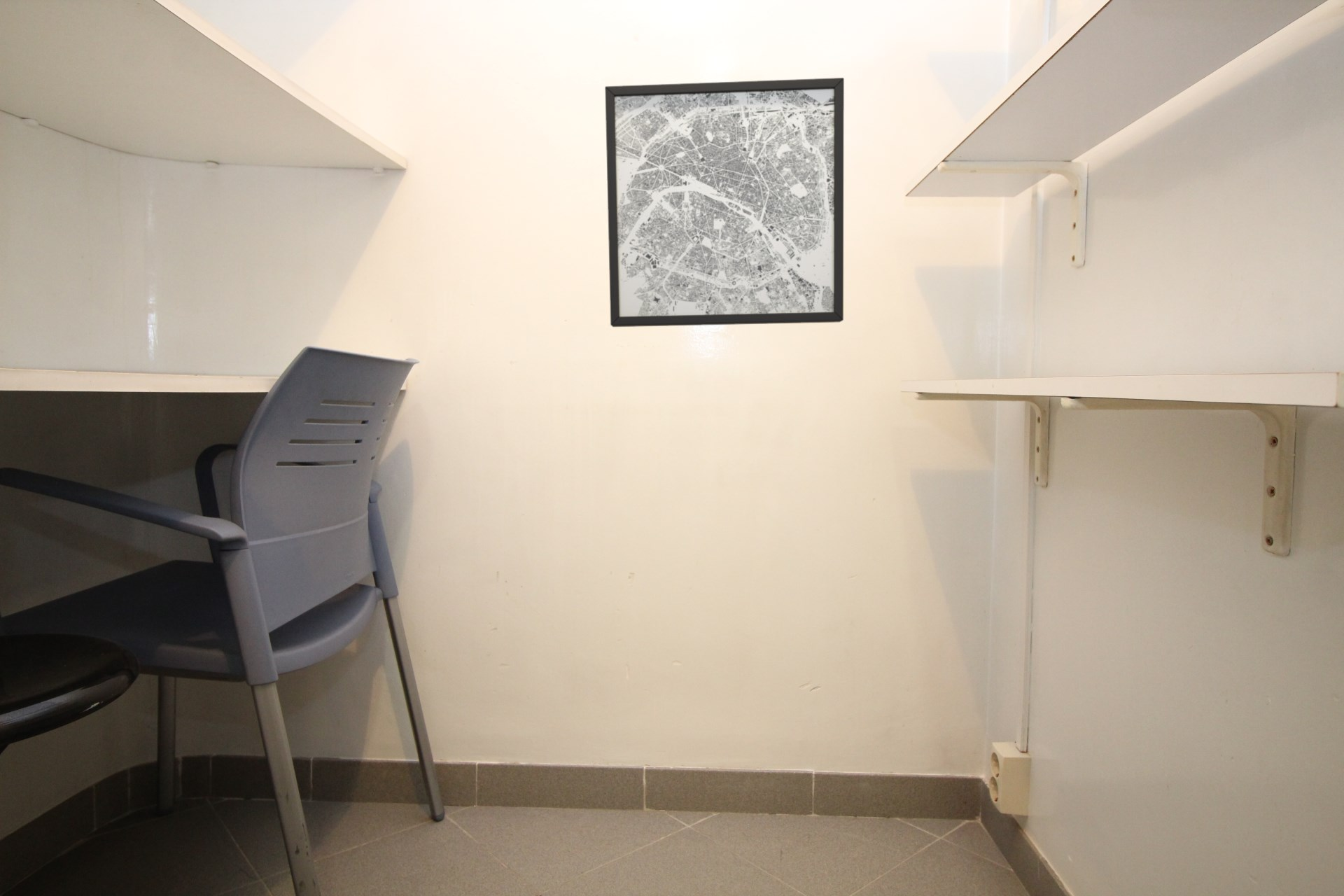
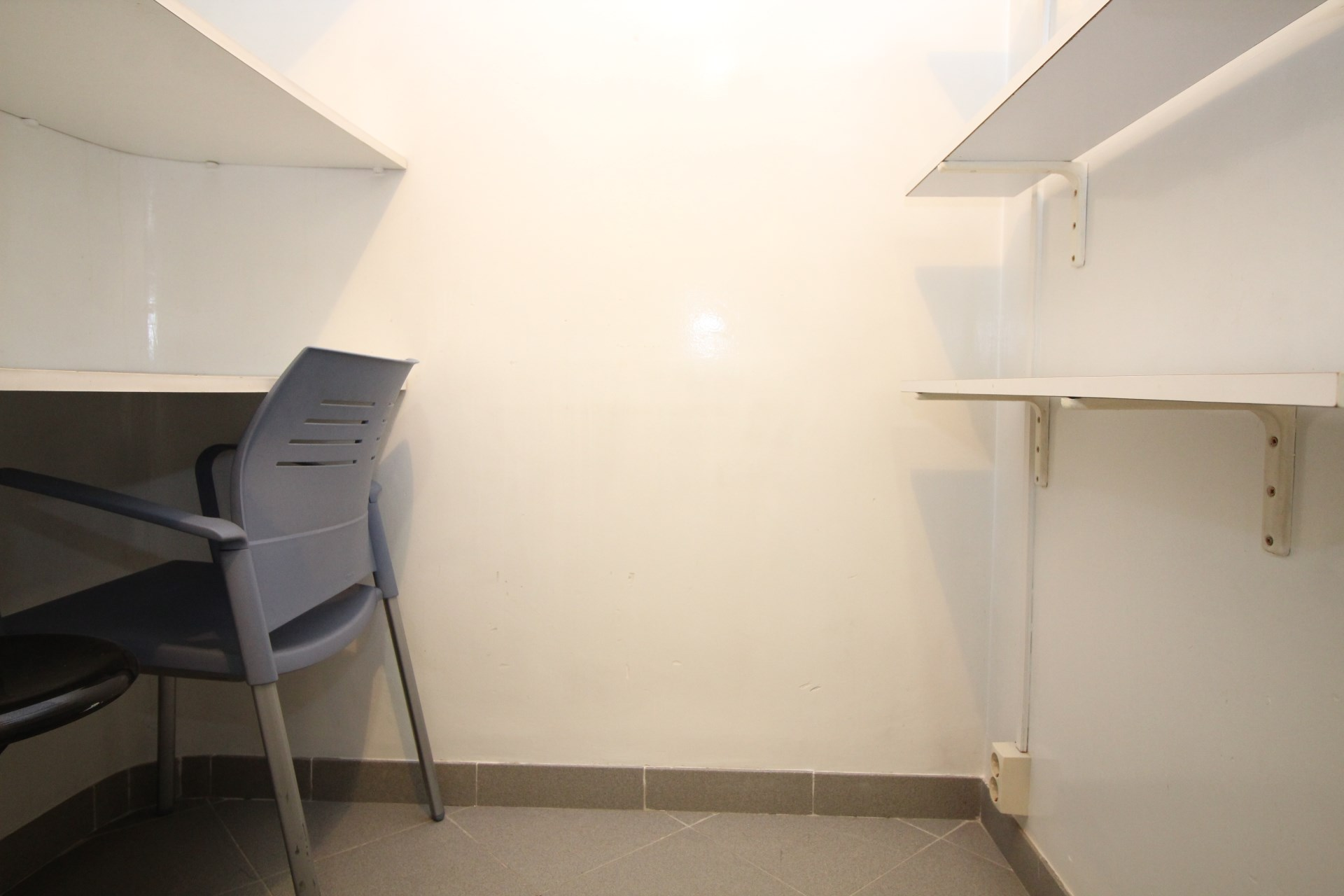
- wall art (724, 206)
